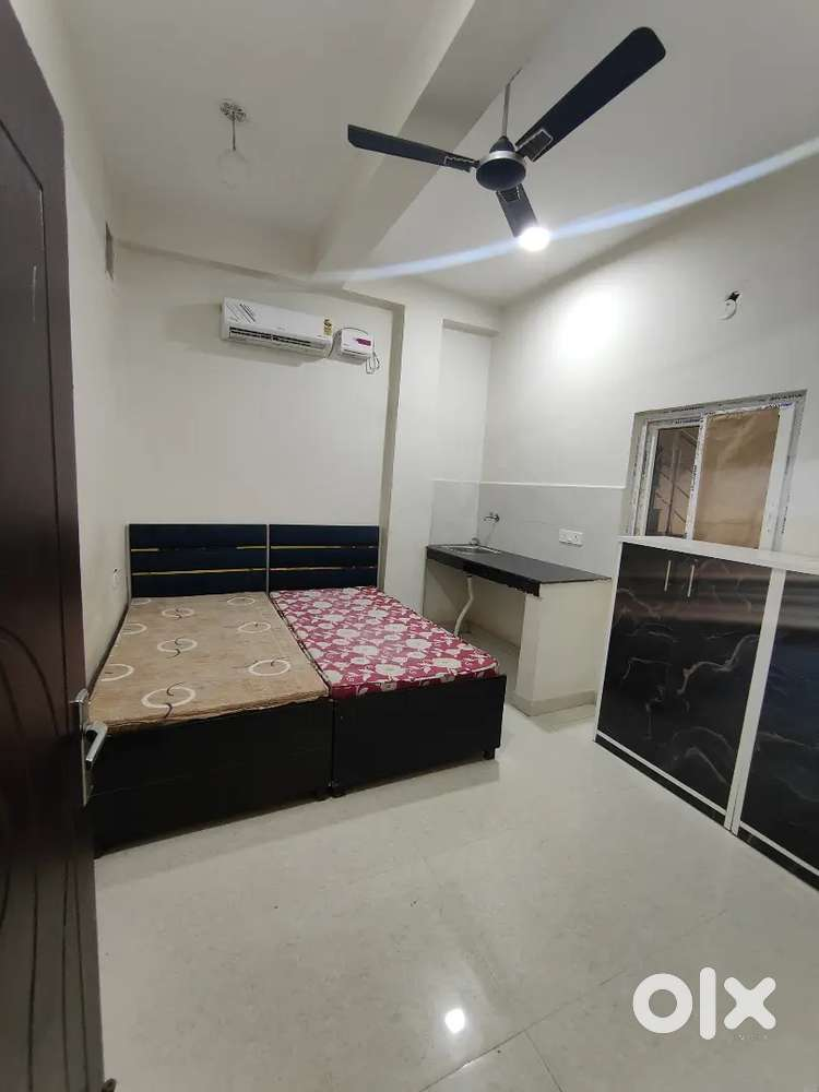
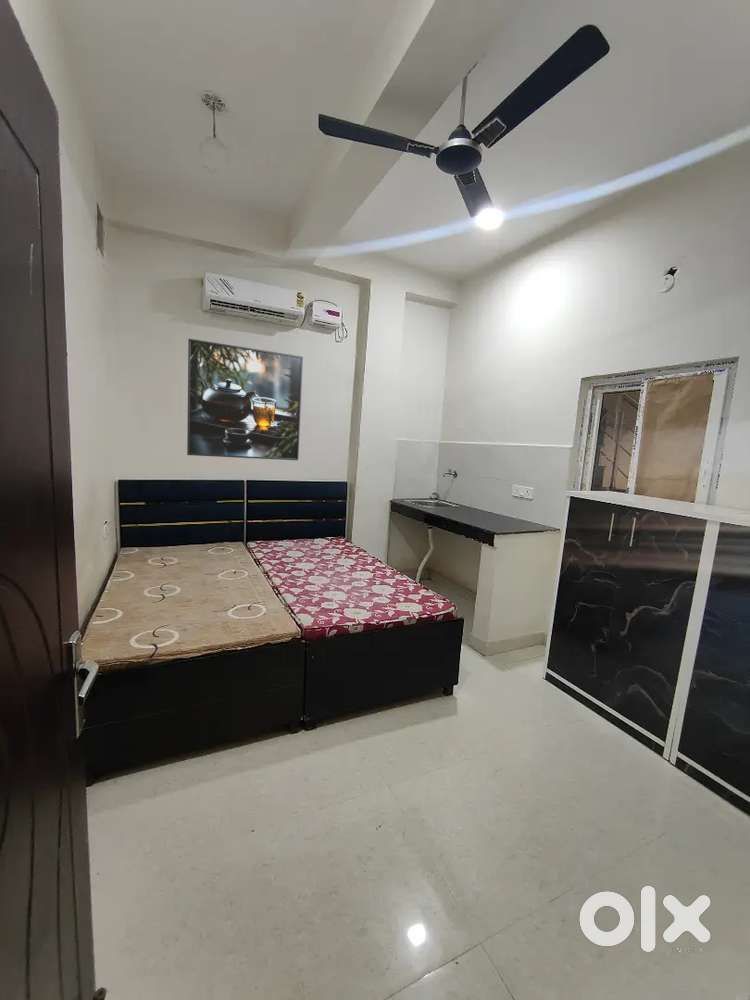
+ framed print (247, 403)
